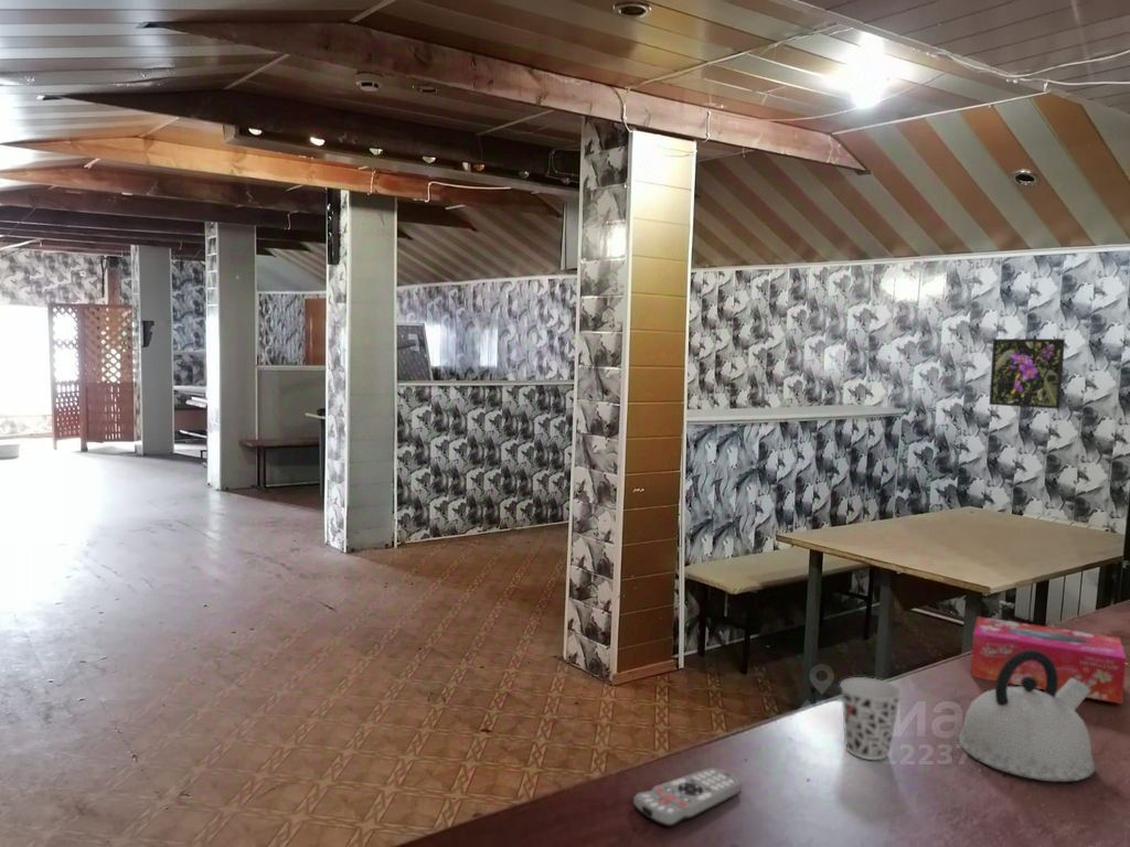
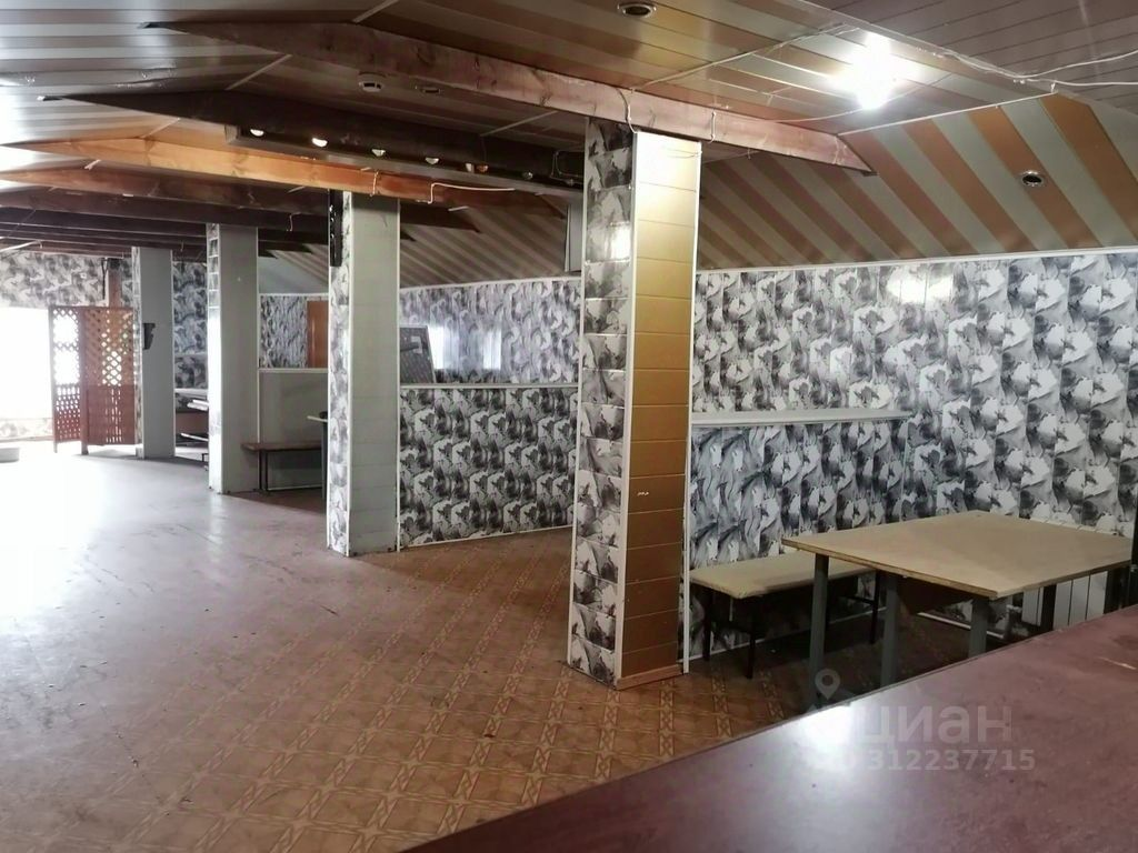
- cup (868, 719)
- kettle (1032, 700)
- remote control (691, 794)
- tissue box (1046, 655)
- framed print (1025, 373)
